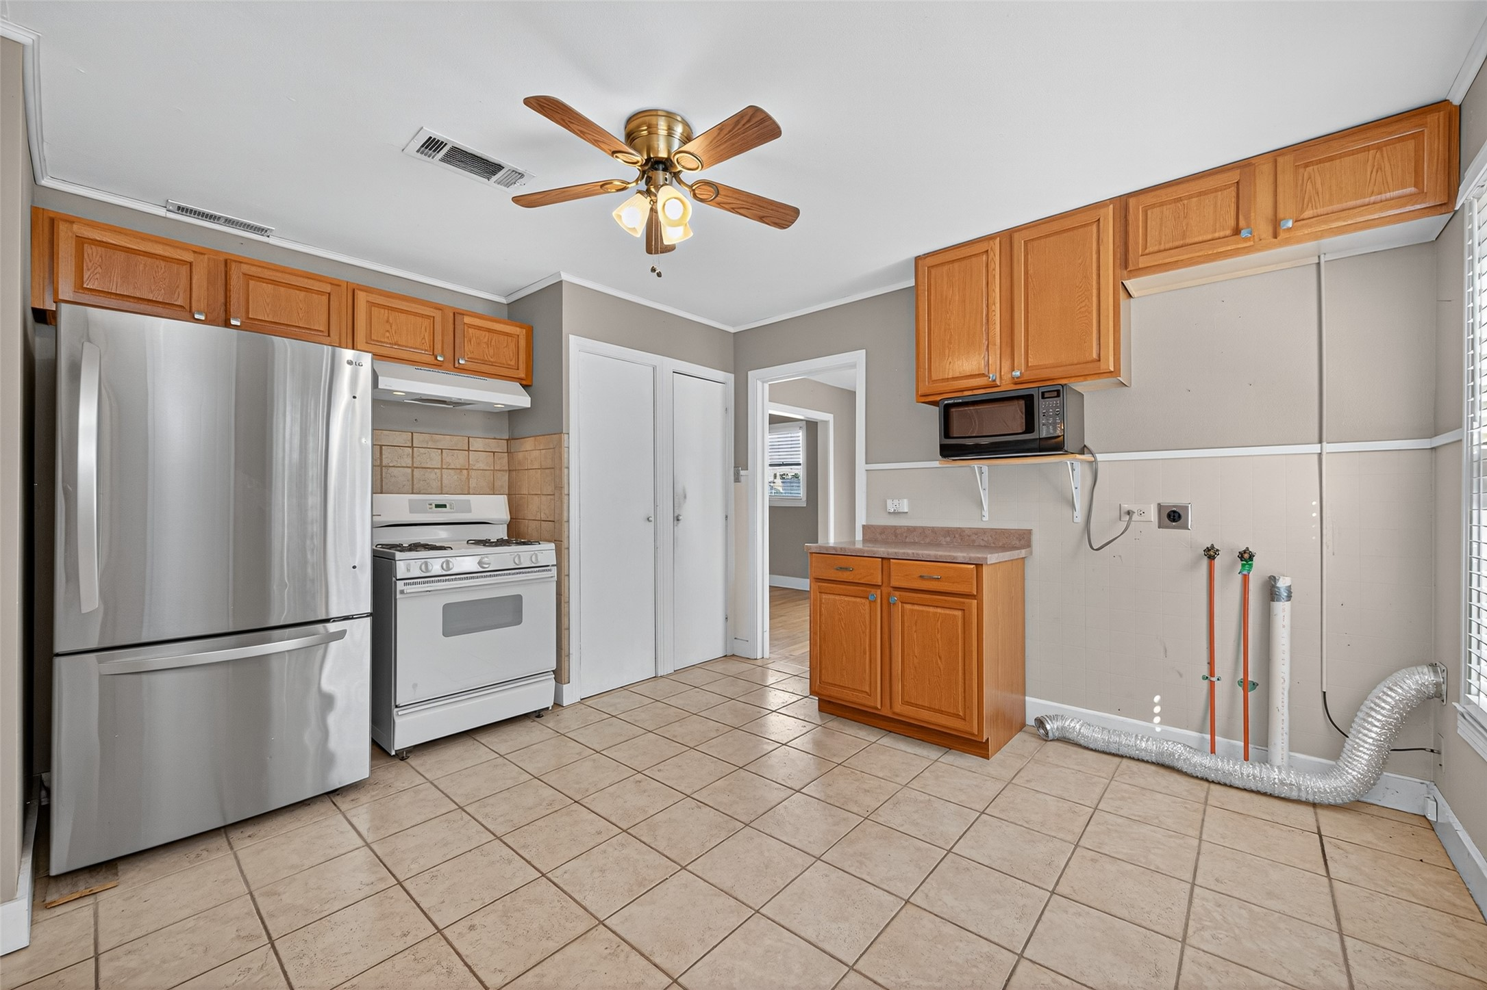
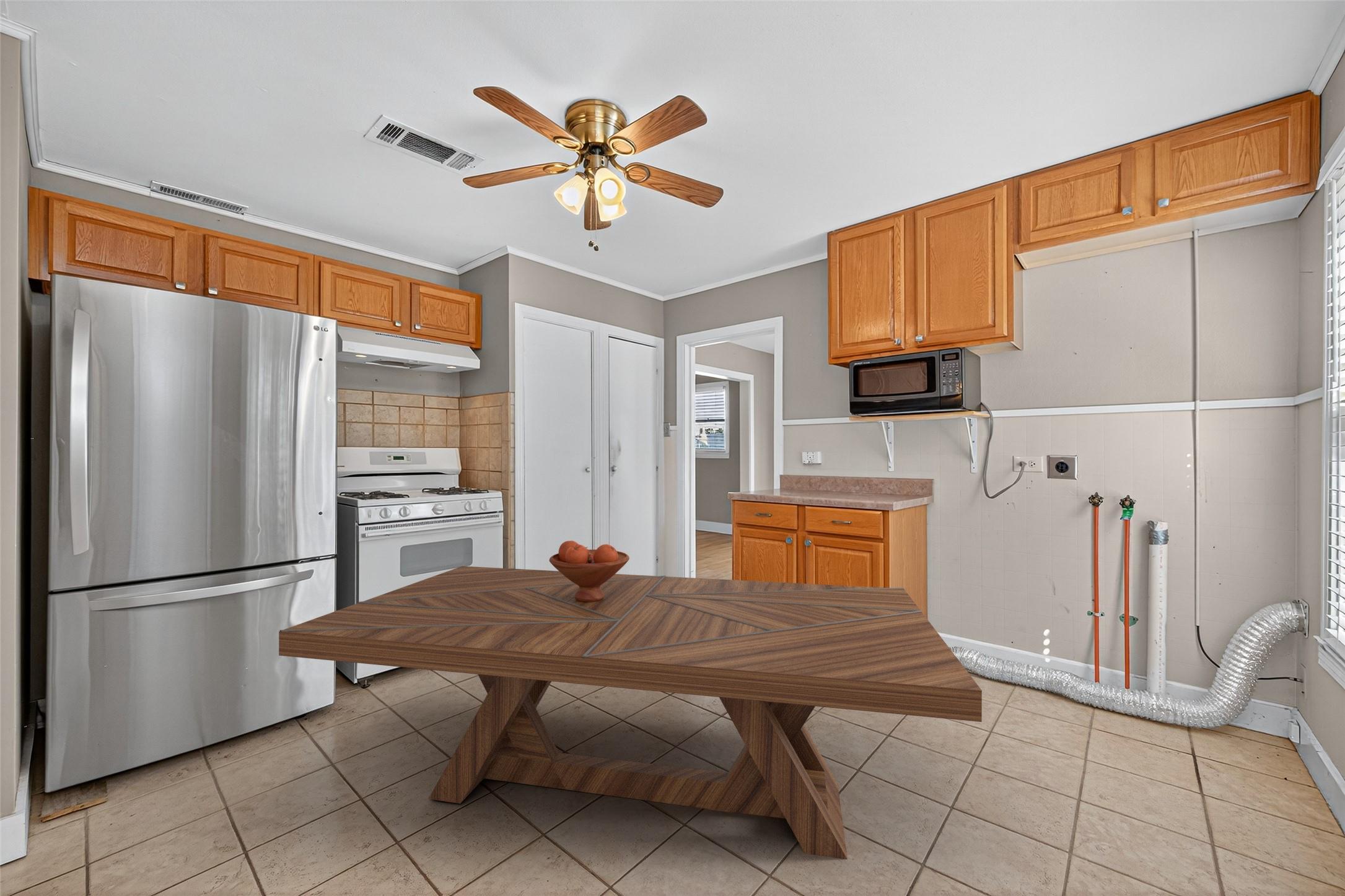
+ fruit bowl (589, 568)
+ dining table (633, 689)
